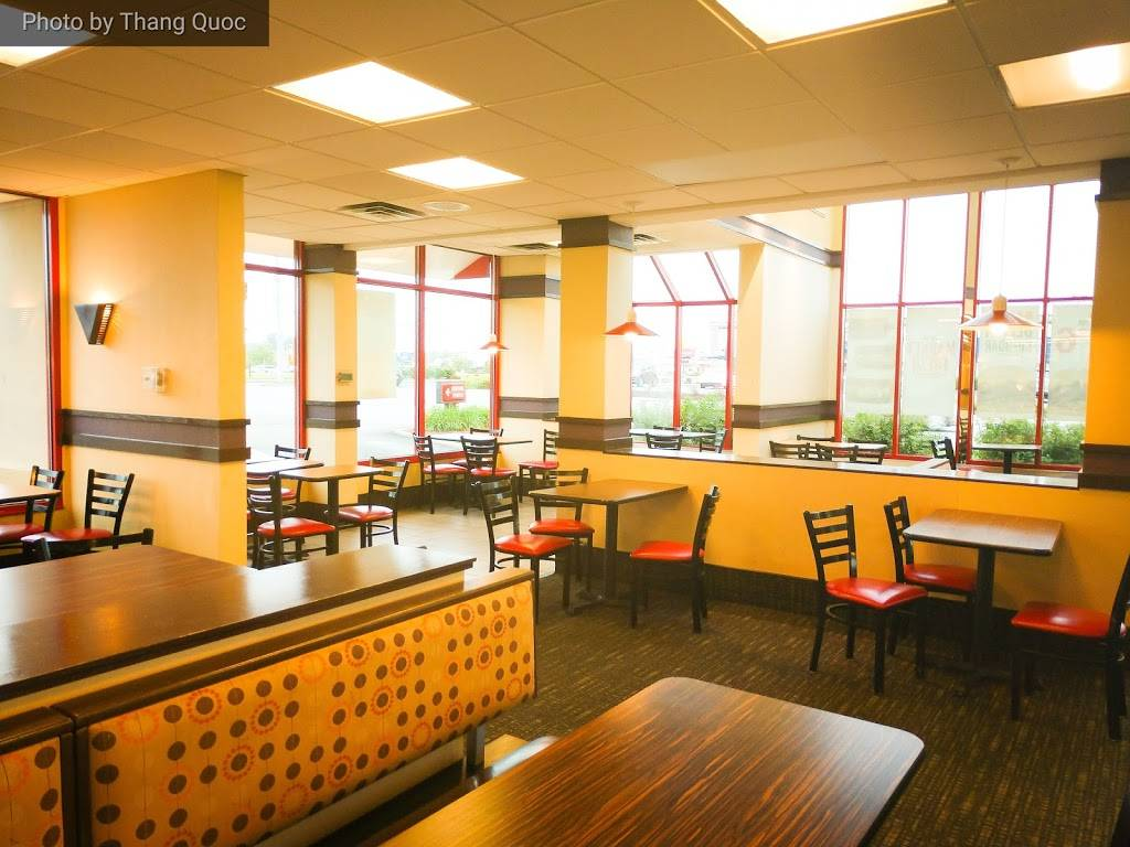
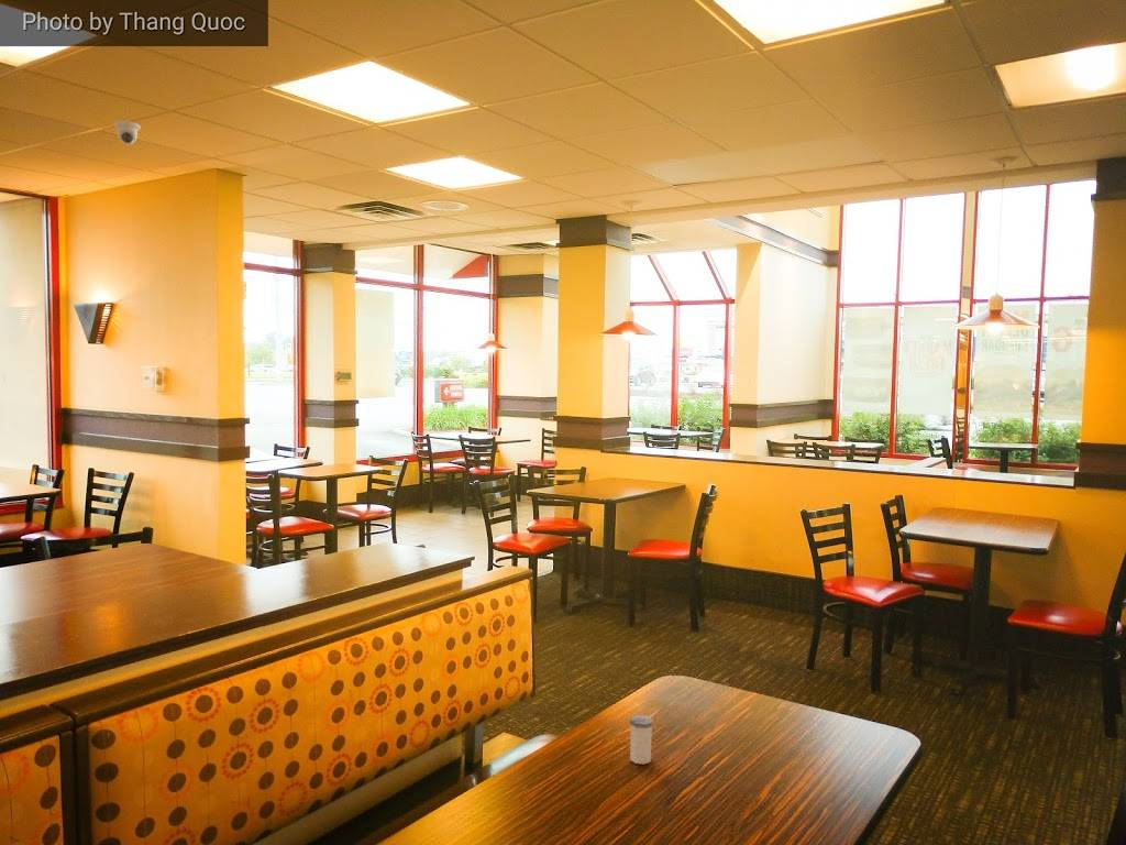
+ security camera (126, 134)
+ salt shaker (640, 739)
